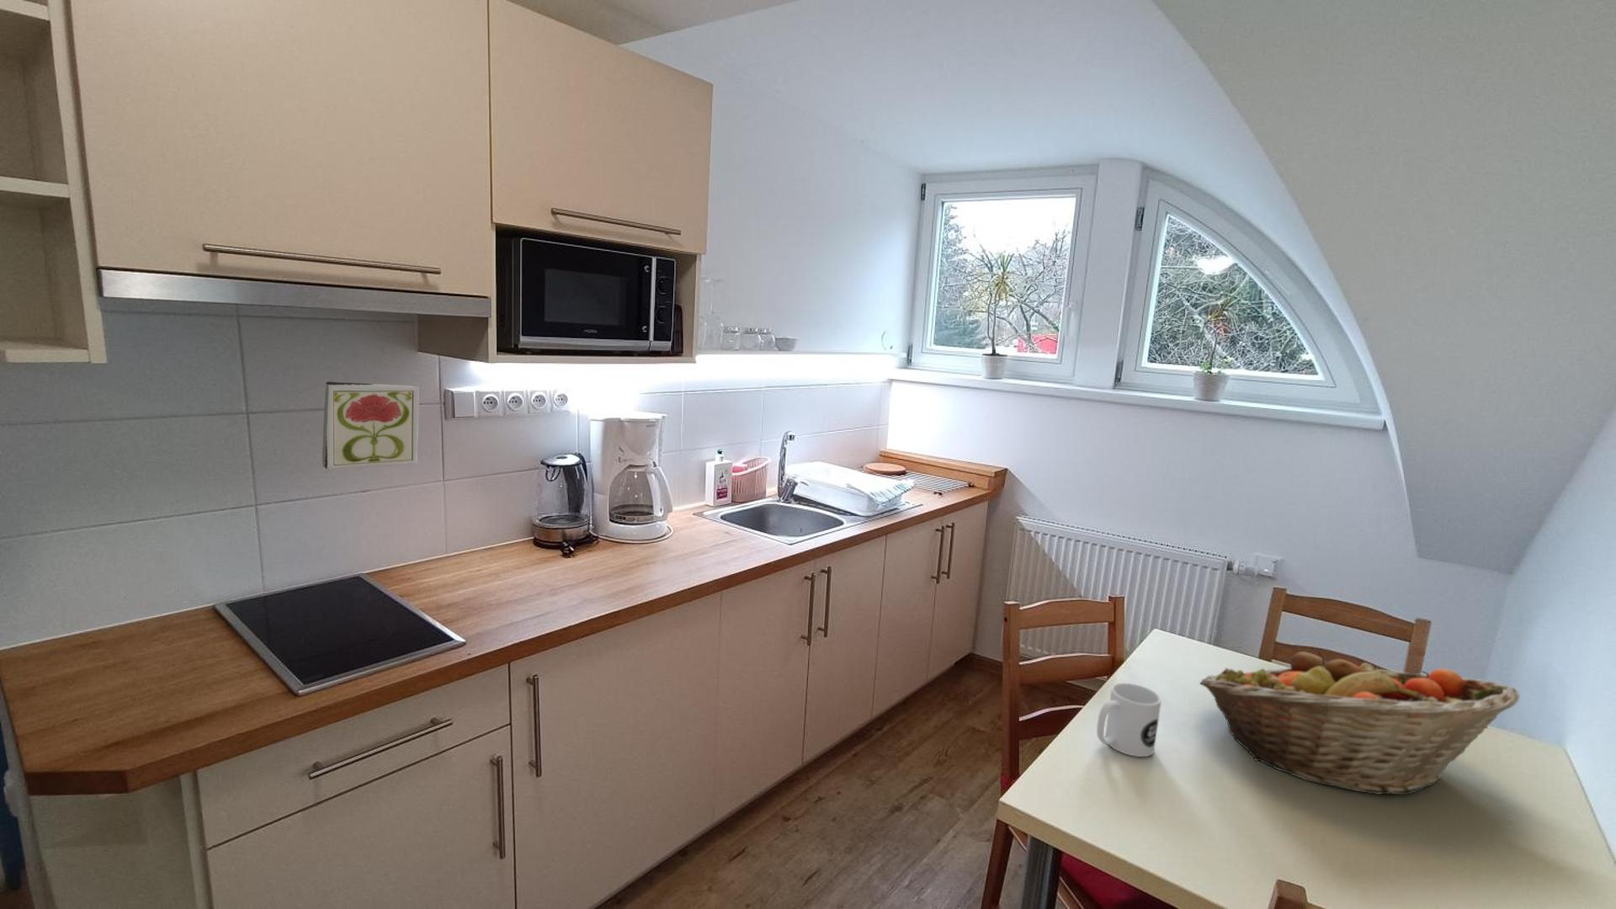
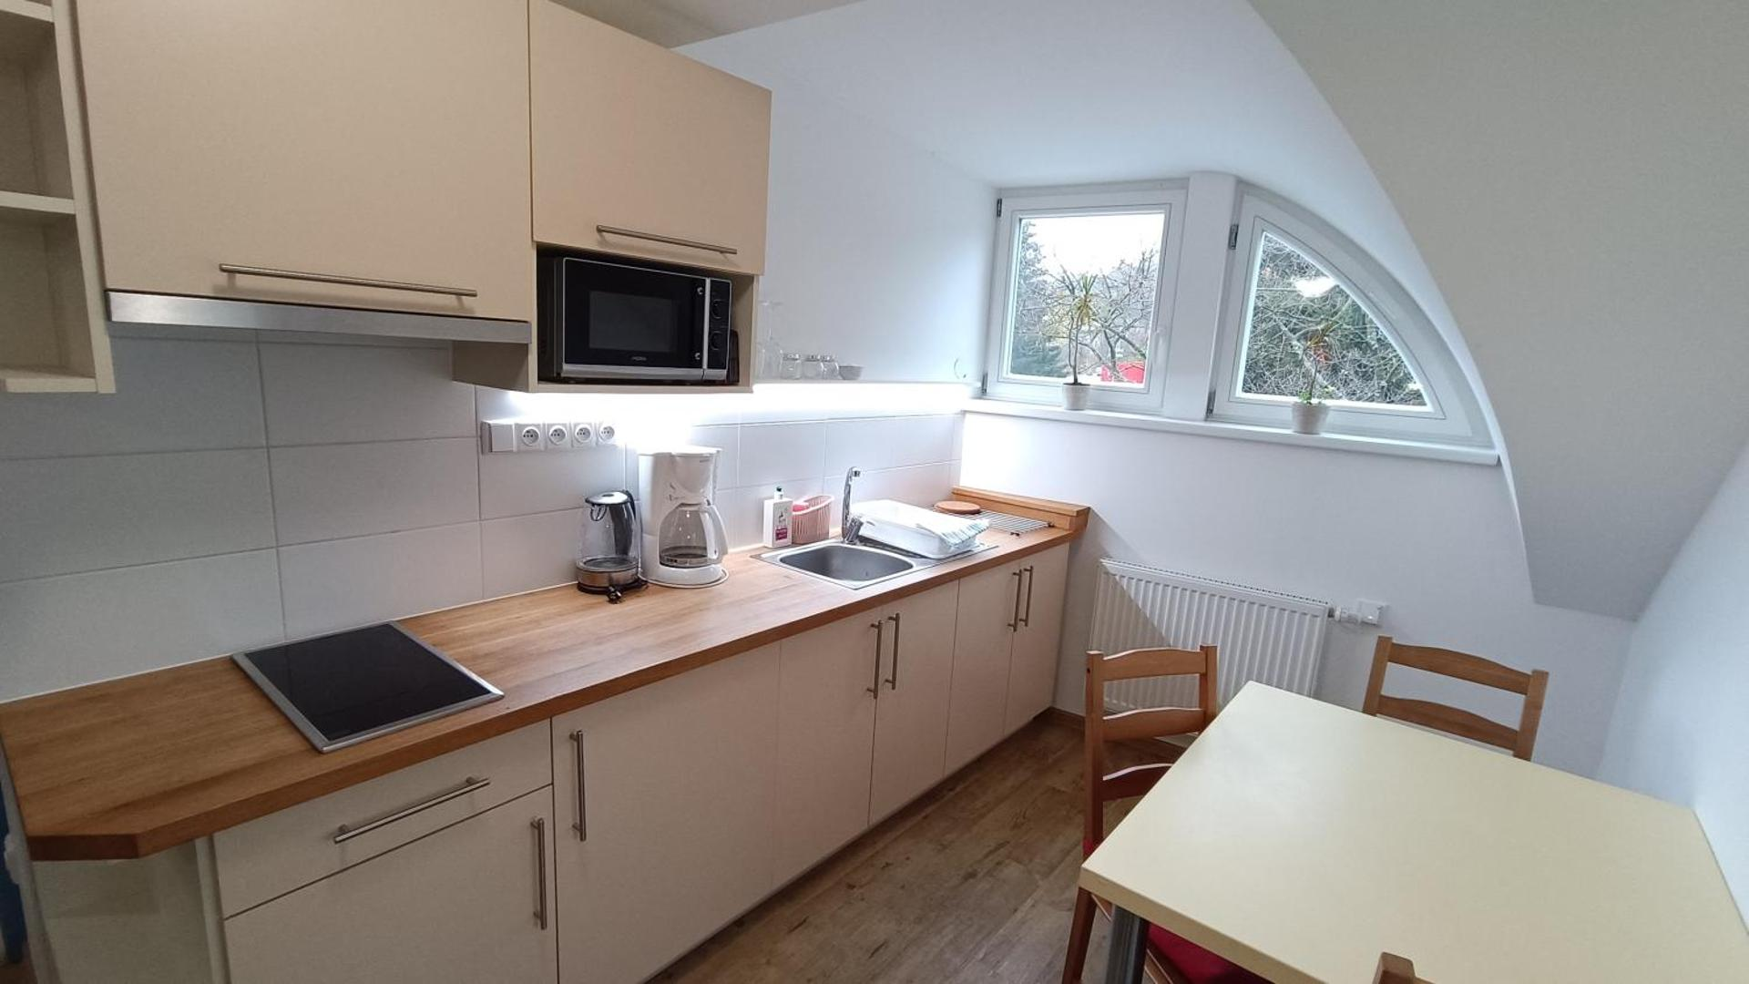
- decorative tile (373, 425)
- mug (1124, 719)
- fruit basket (1346, 705)
